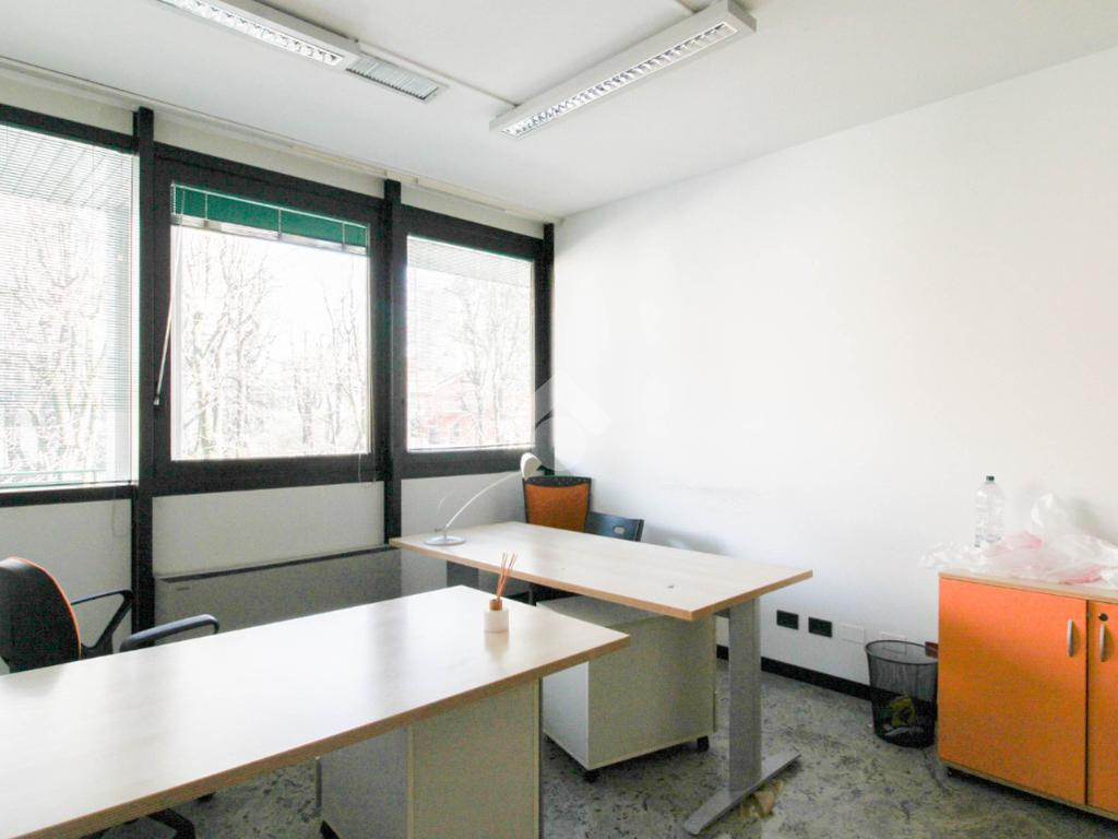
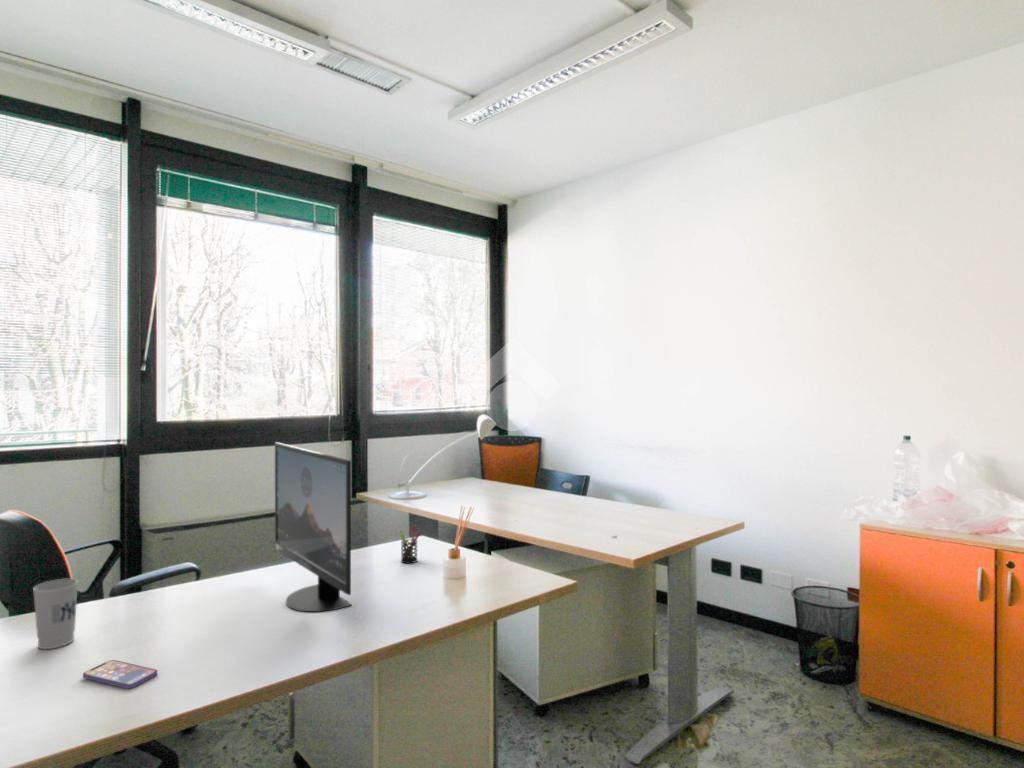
+ smartphone (120, 673)
+ cup (56, 613)
+ monitor (313, 525)
+ pen holder (408, 543)
